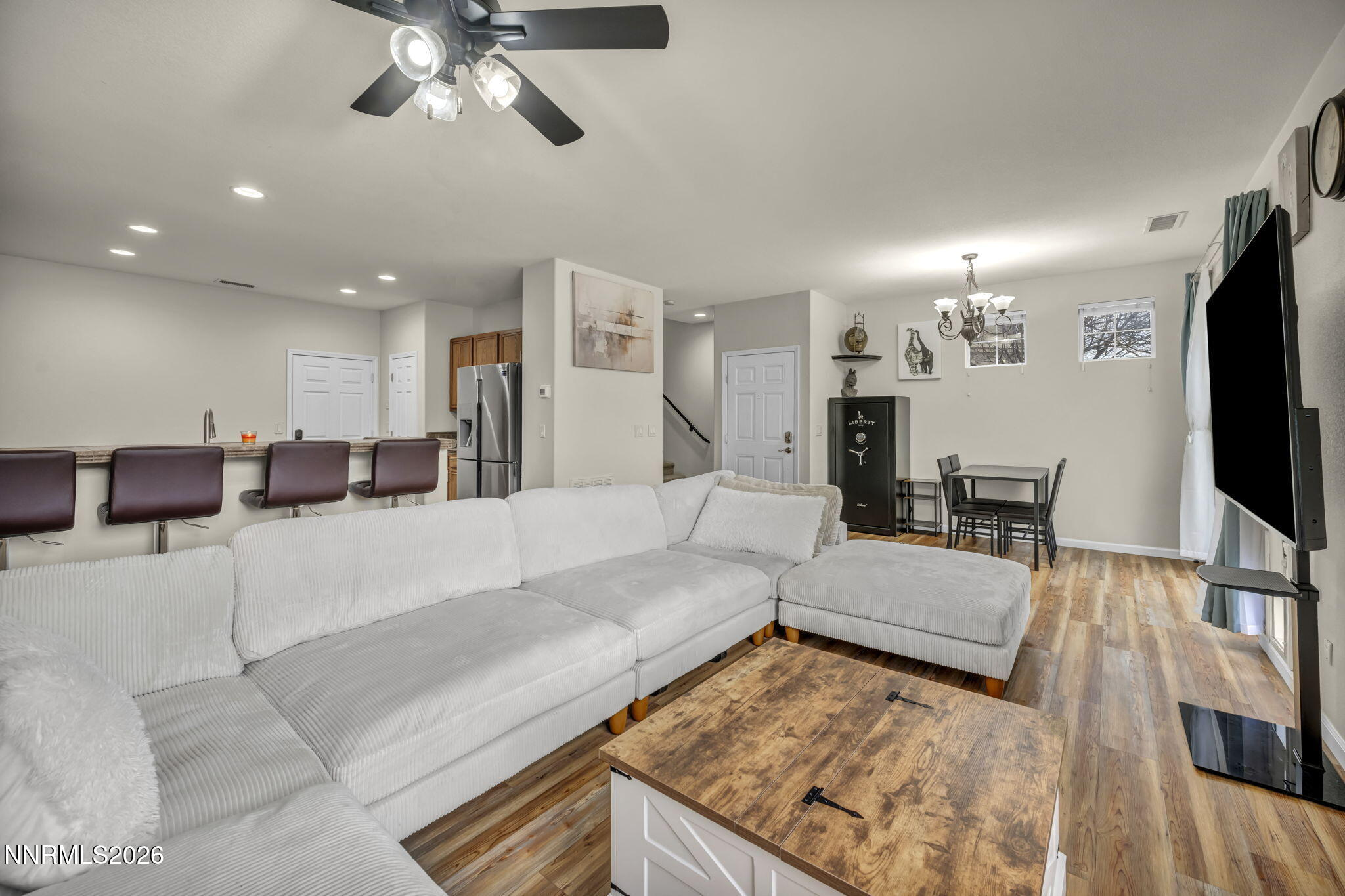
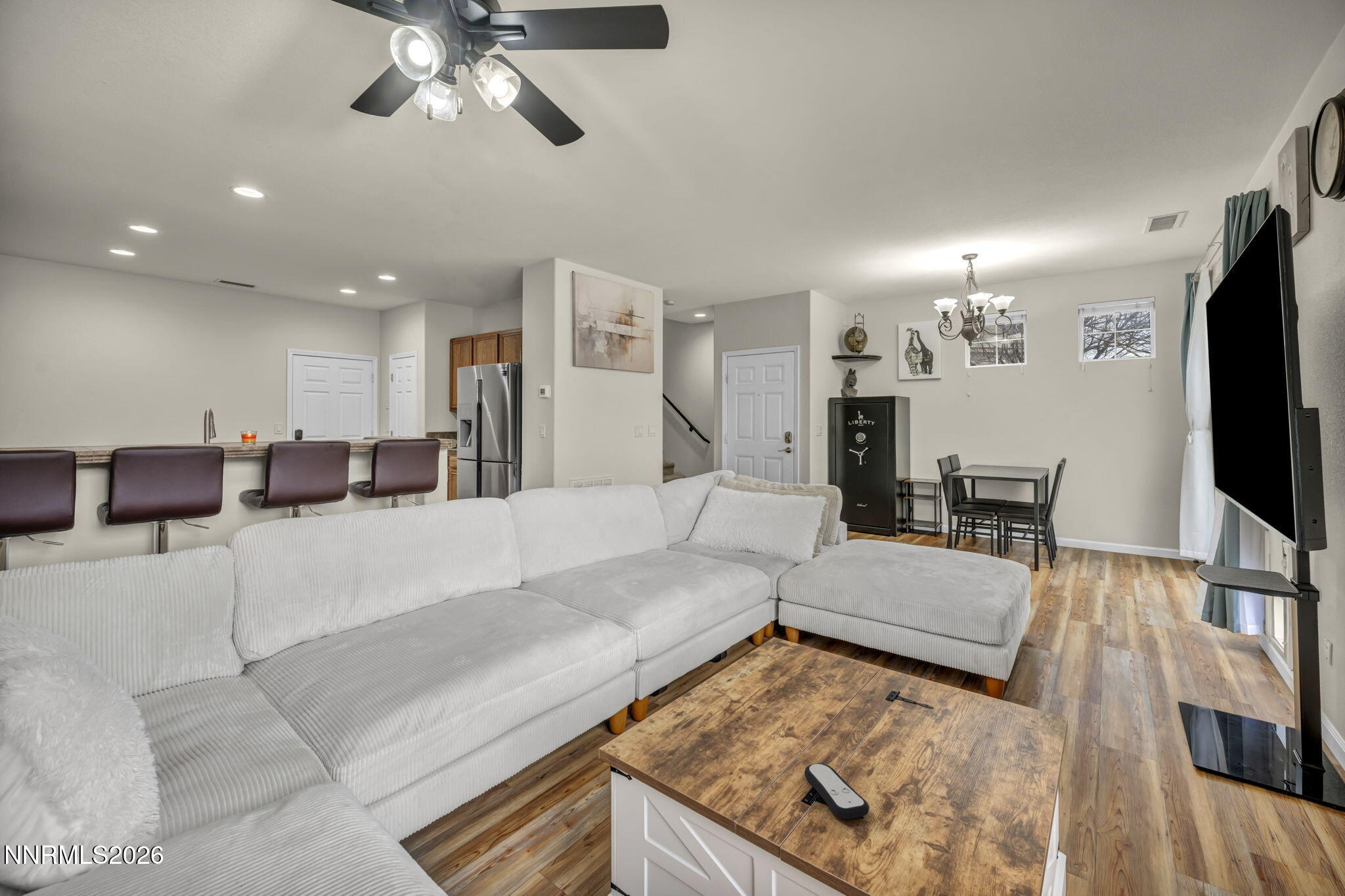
+ remote control (833, 788)
